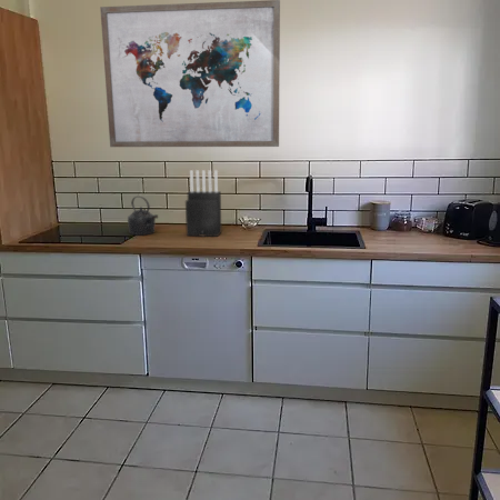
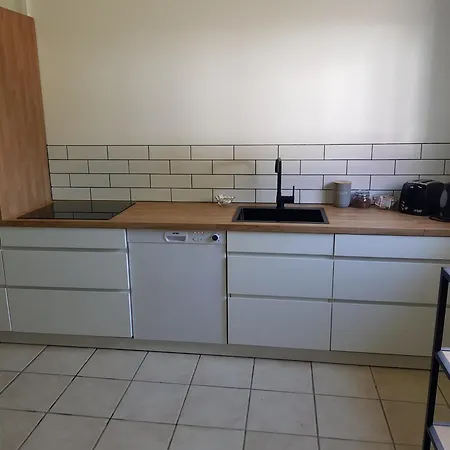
- wall art (190, 77)
- knife block (202, 203)
- kettle (144, 214)
